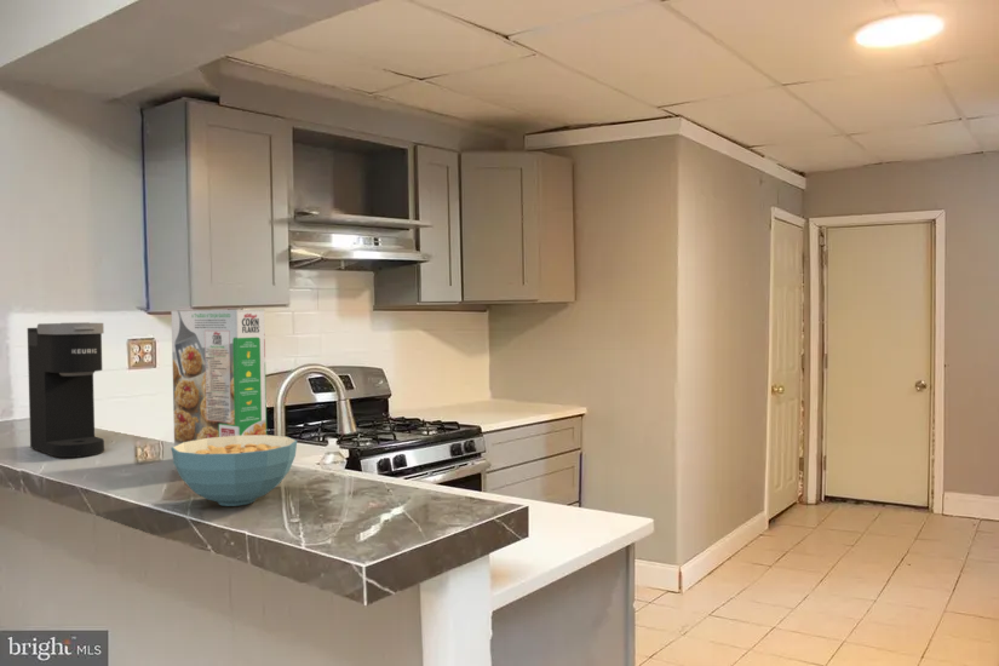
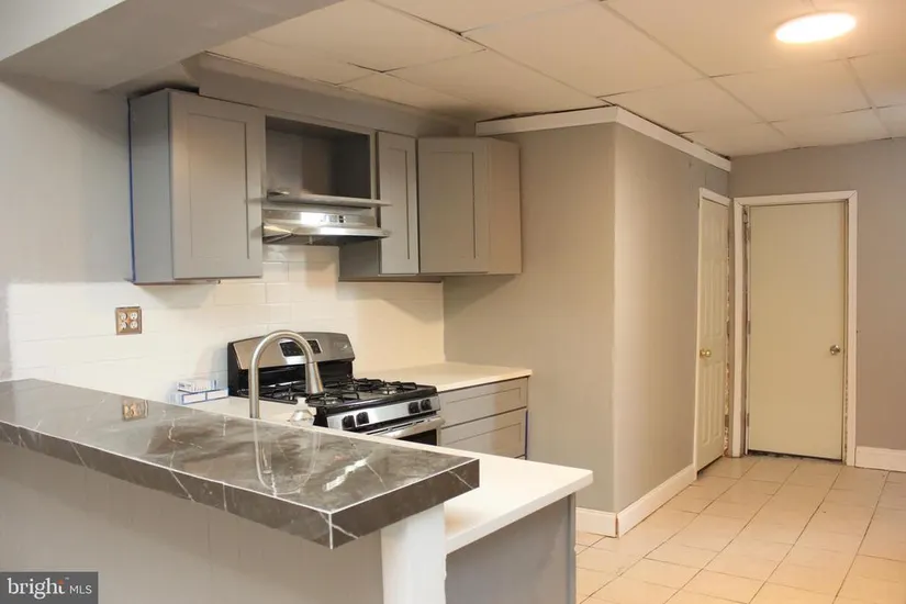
- coffee maker (65, 386)
- cereal bowl (236, 472)
- cereal box (218, 386)
